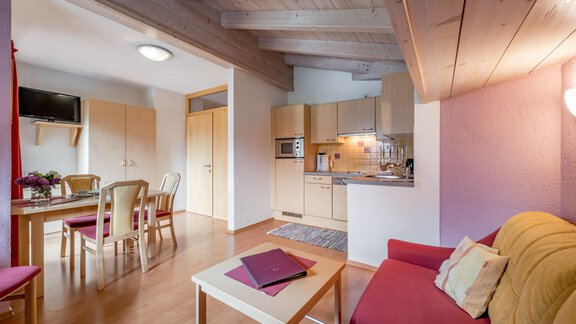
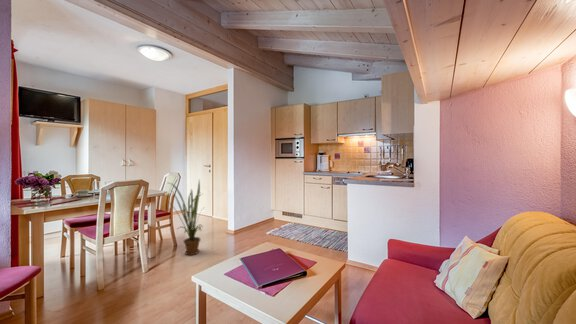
+ house plant (189, 217)
